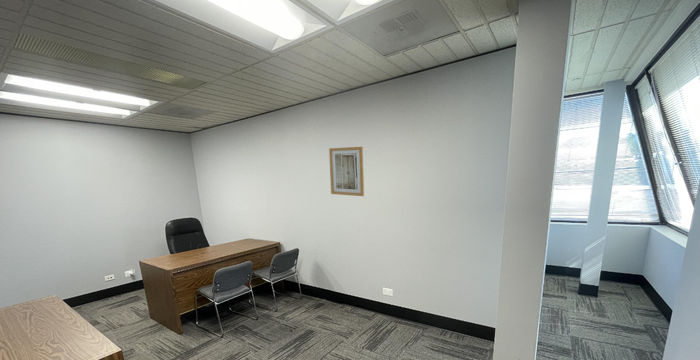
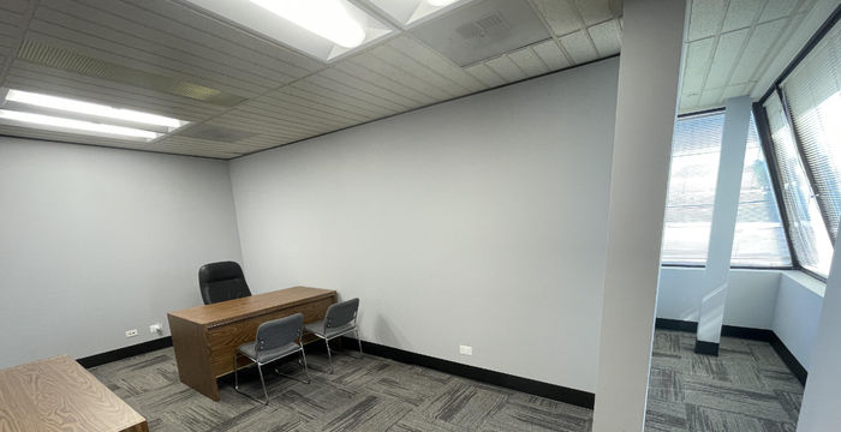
- wall art (346, 171)
